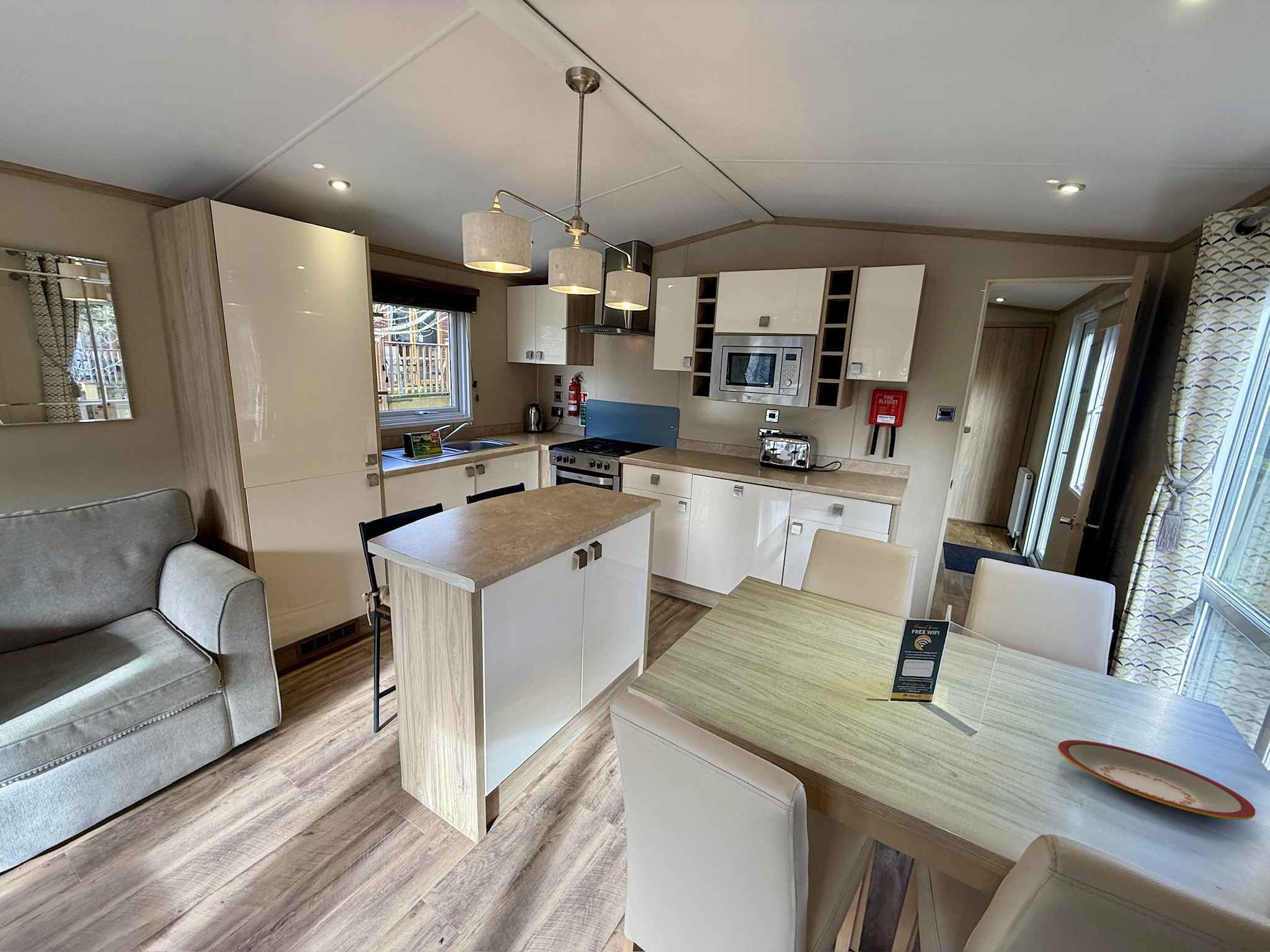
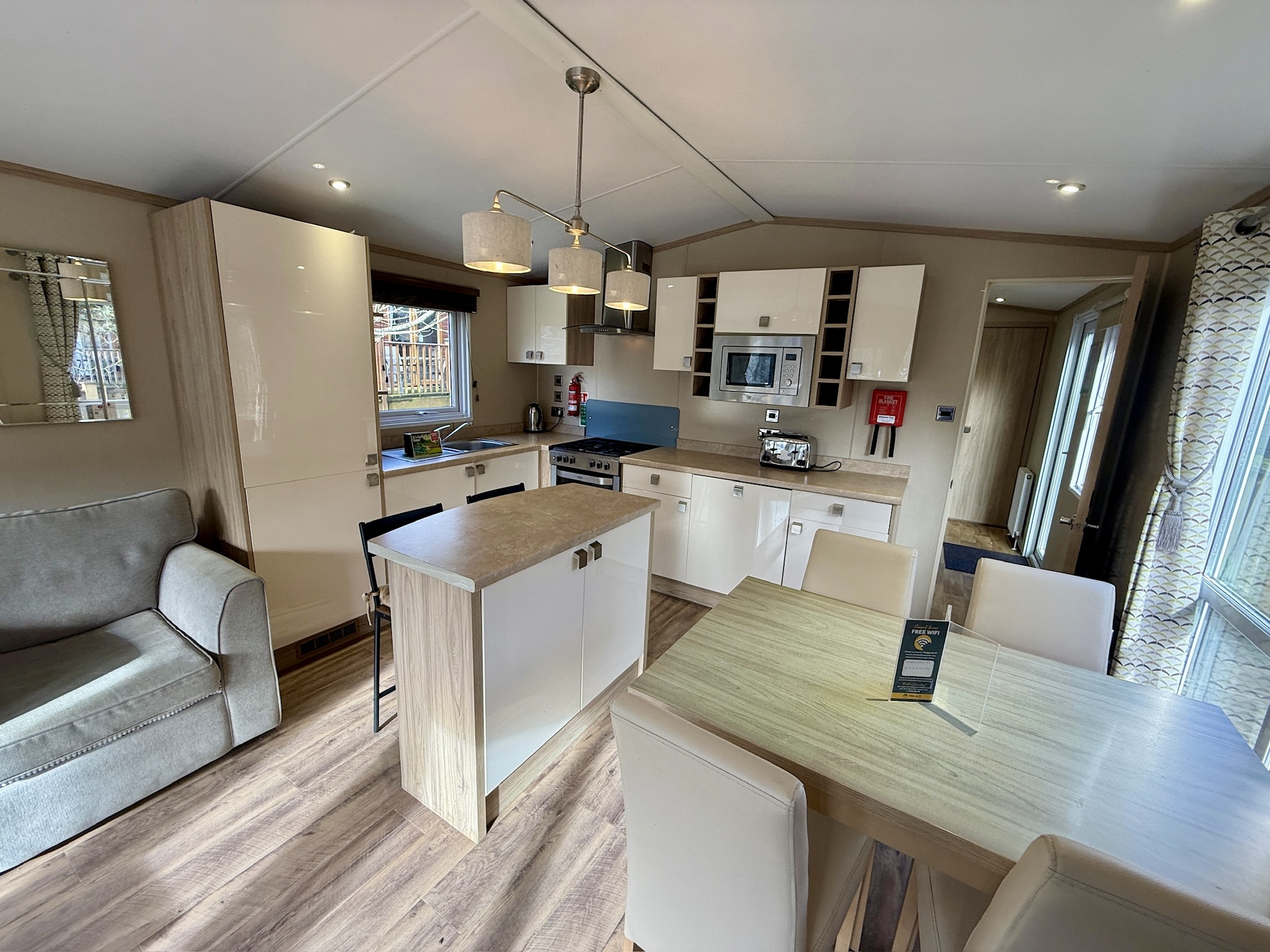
- plate (1148, 780)
